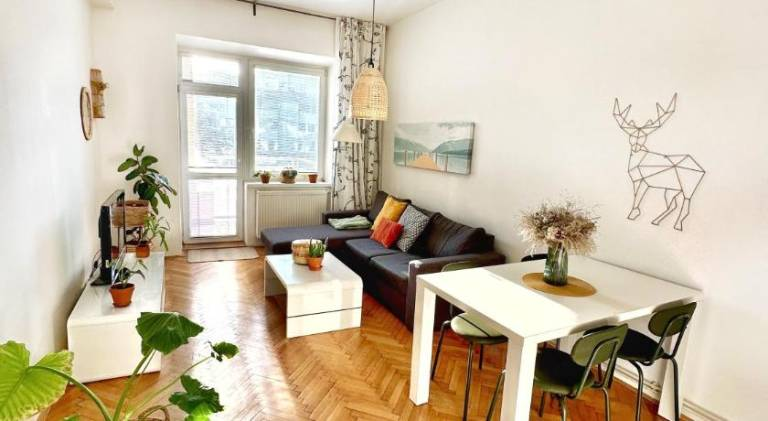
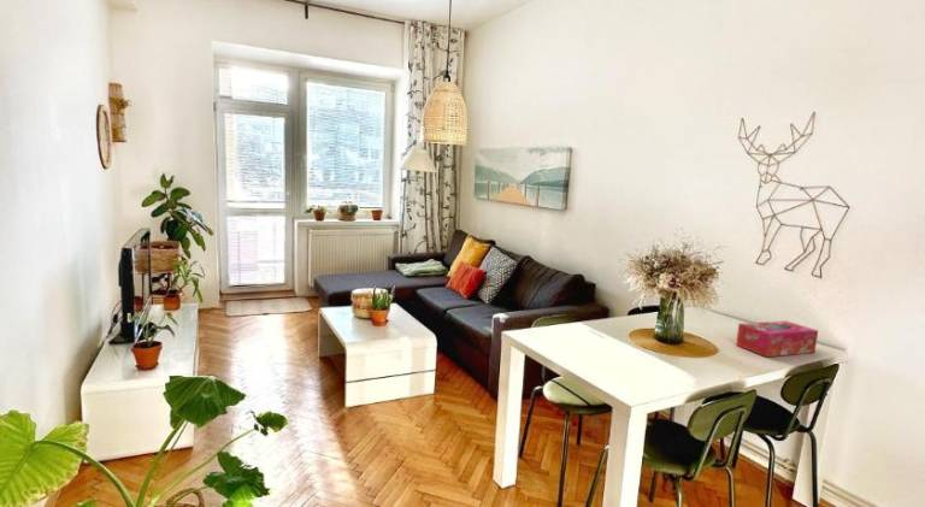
+ tissue box (776, 337)
